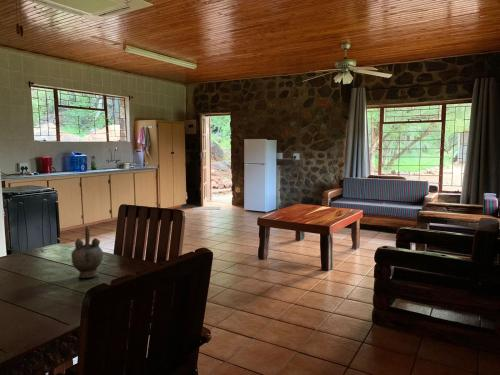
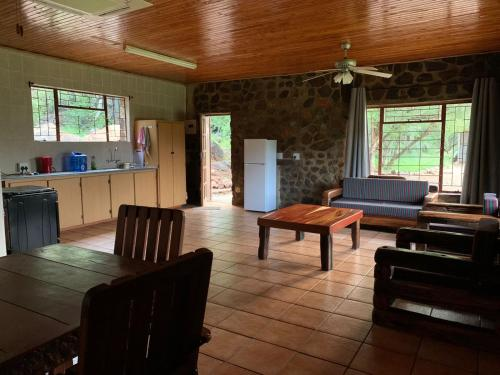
- teapot (87, 251)
